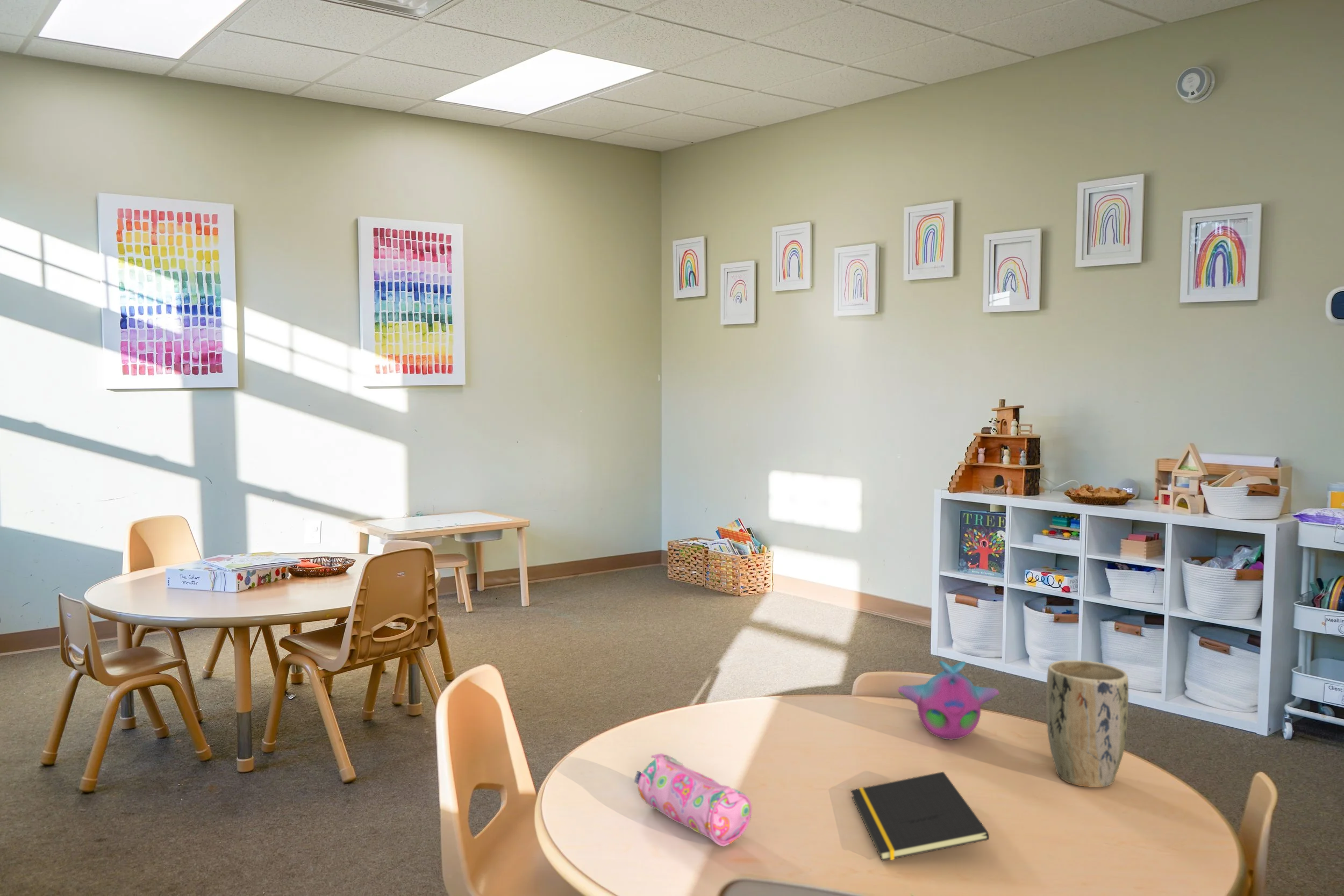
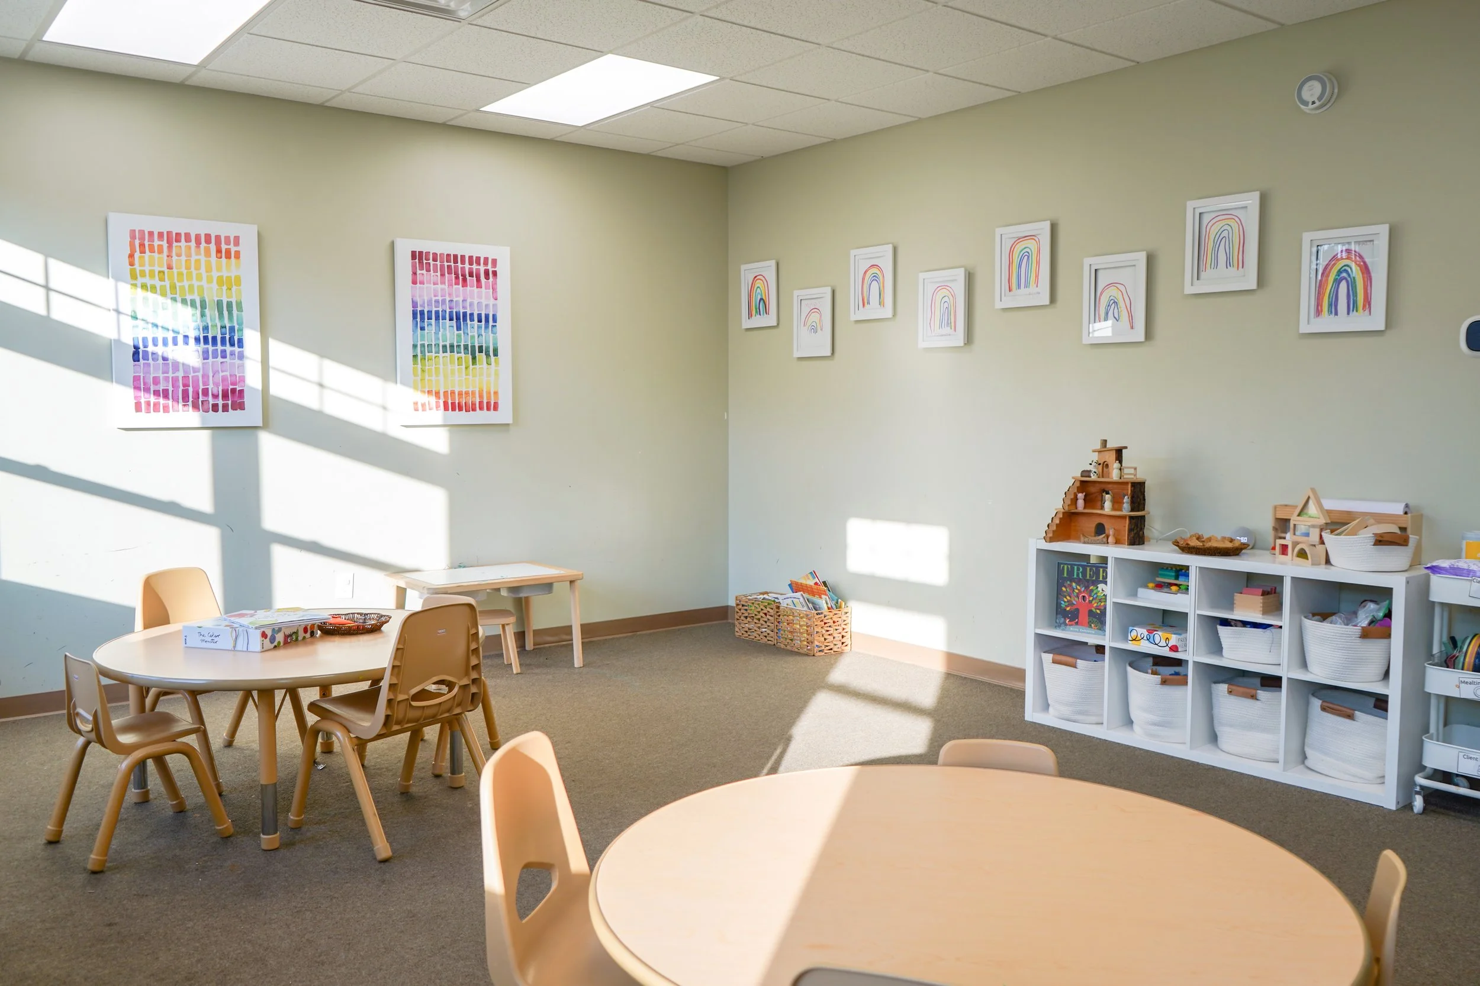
- pencil case (691, 797)
- notepad (915, 813)
- plant pot (1085, 723)
- toy figurine (947, 694)
